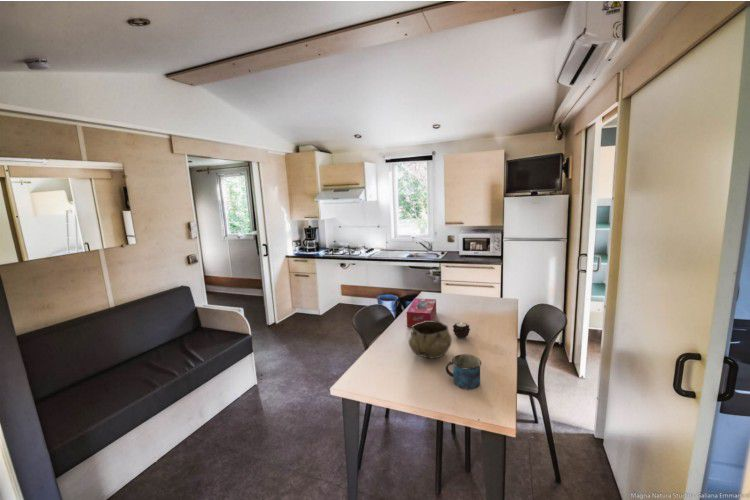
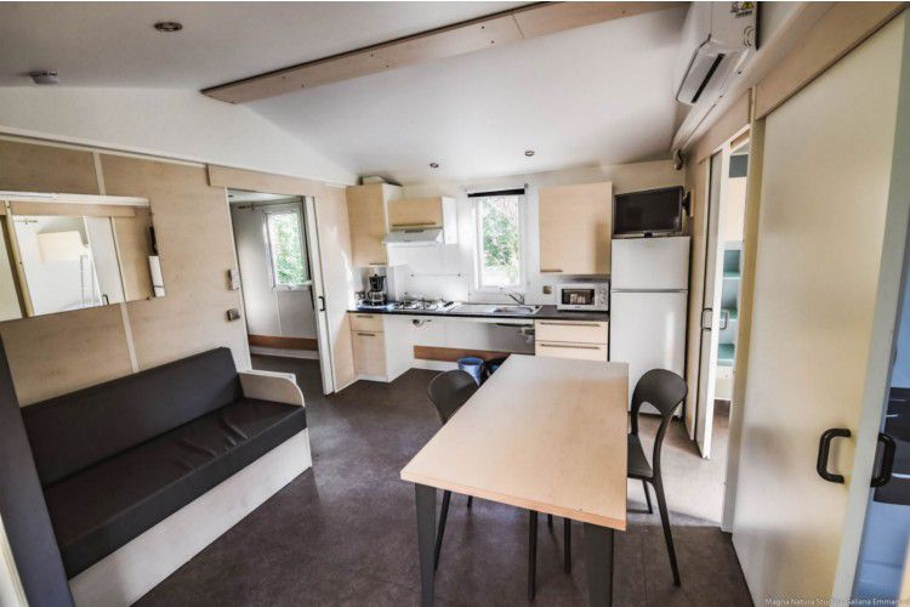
- mug (463, 370)
- tissue box (422, 312)
- decorative bowl (430, 340)
- candle (461, 329)
